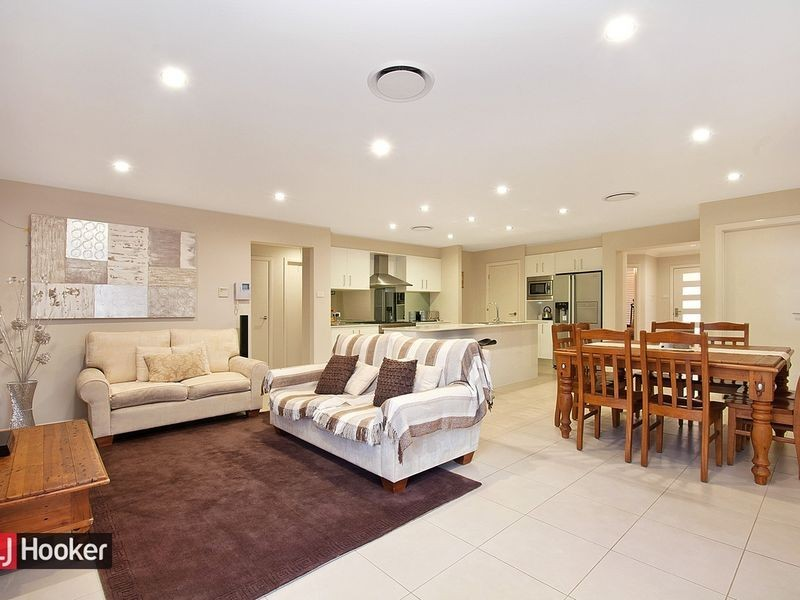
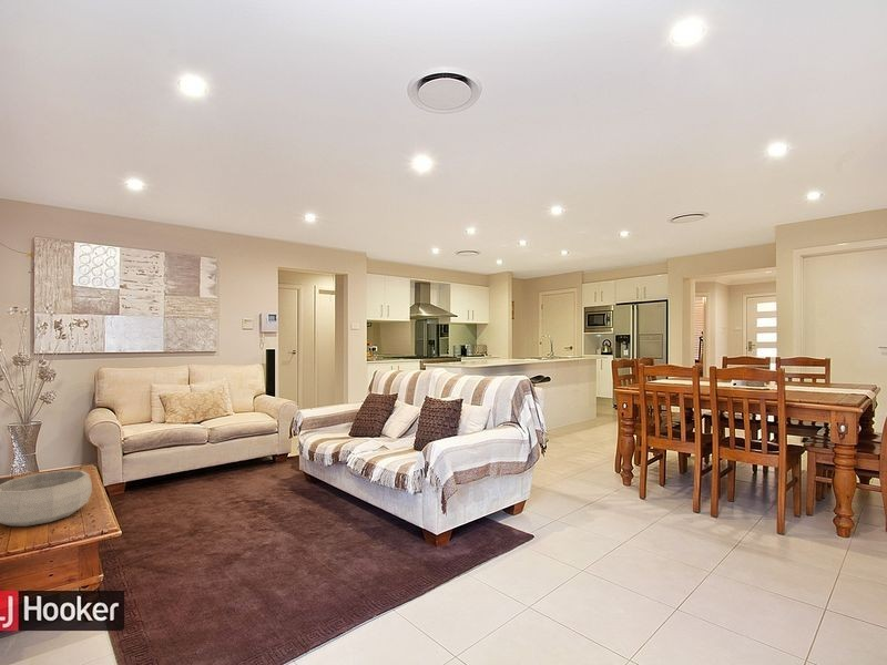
+ decorative bowl (43, 498)
